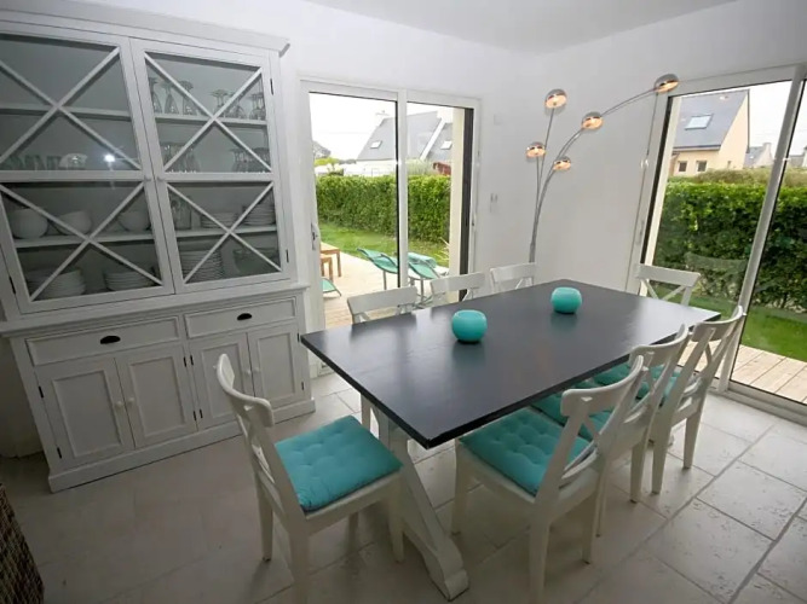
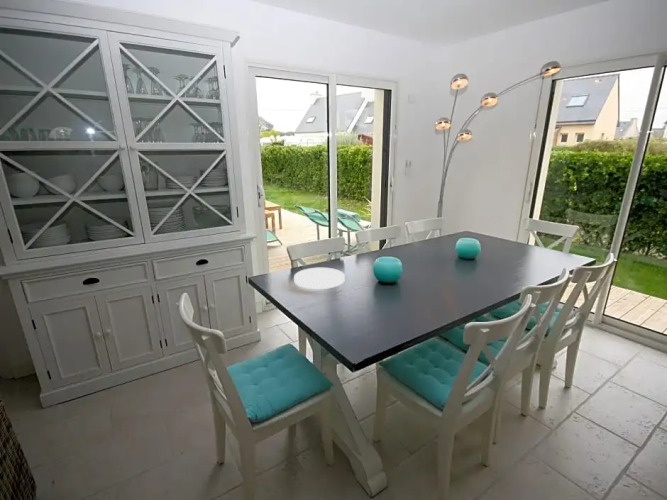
+ plate (319, 277)
